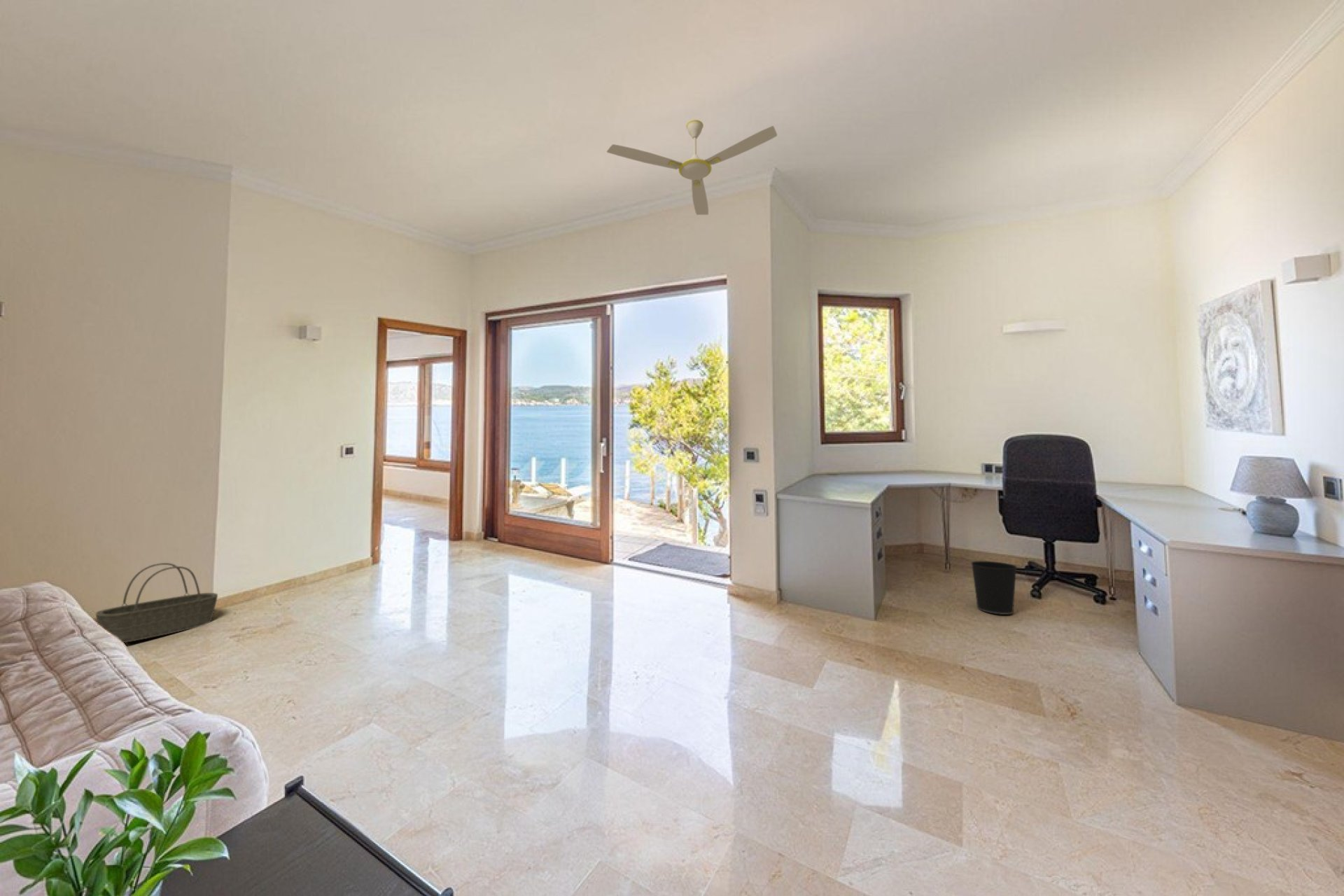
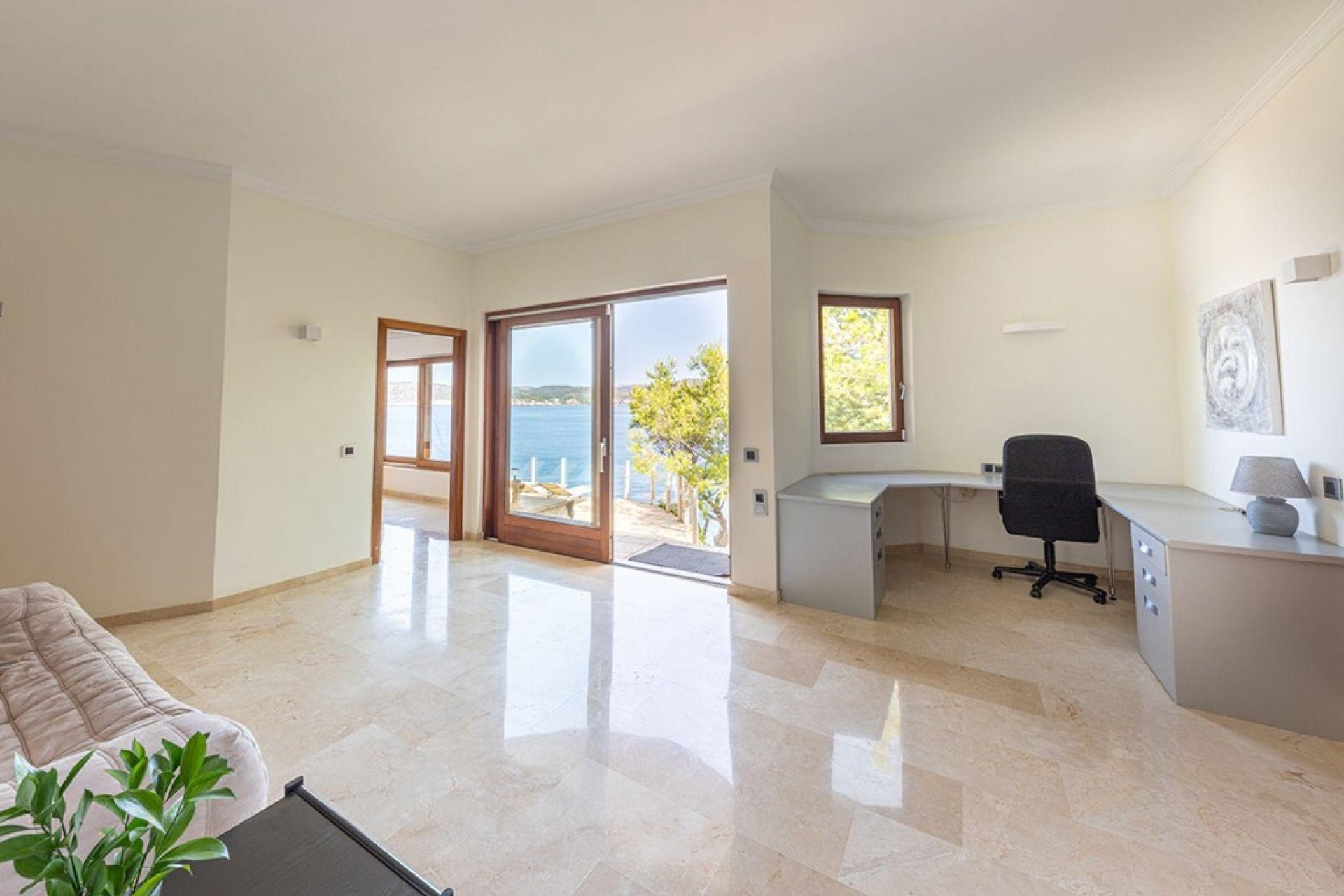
- ceiling fan (690, 161)
- basket (161, 599)
- wastebasket (994, 587)
